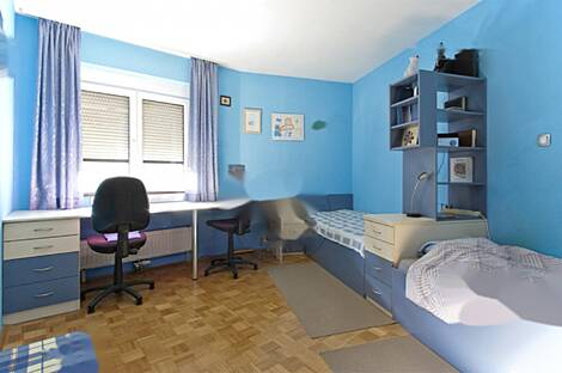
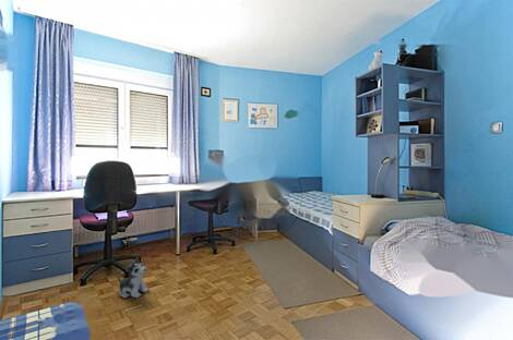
+ plush toy (131, 274)
